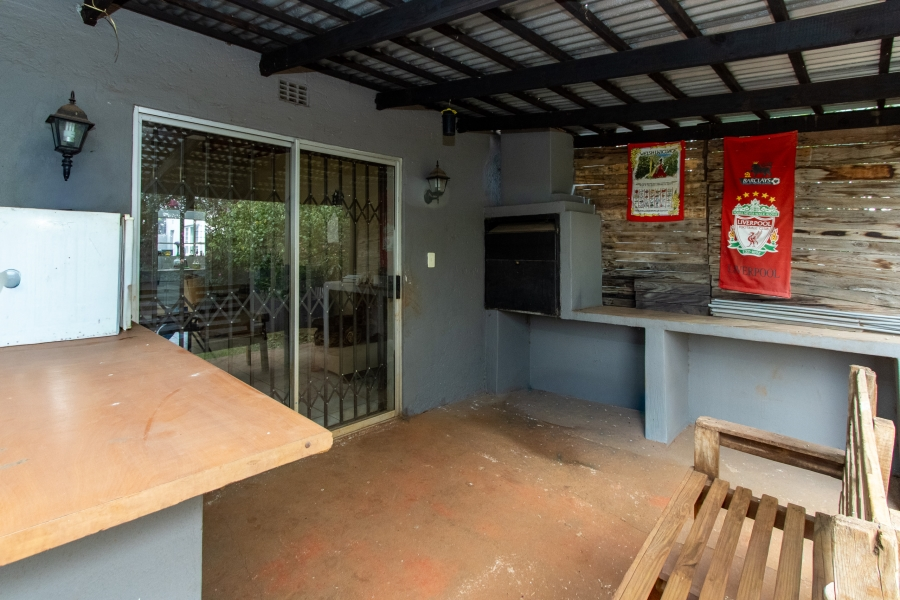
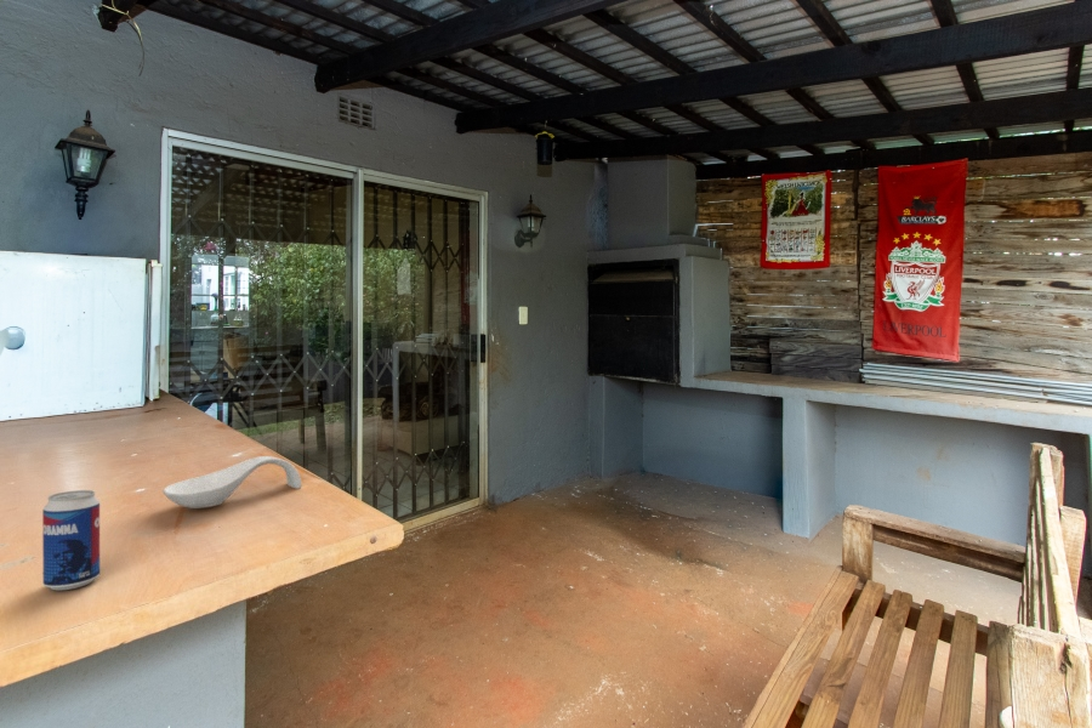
+ beverage can (72, 539)
+ spoon rest (235, 479)
